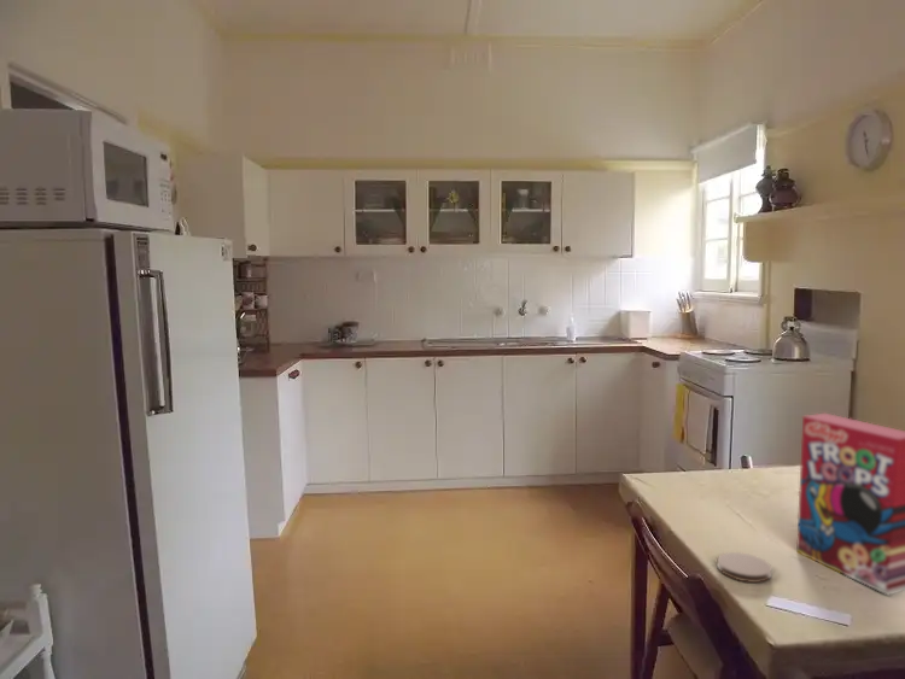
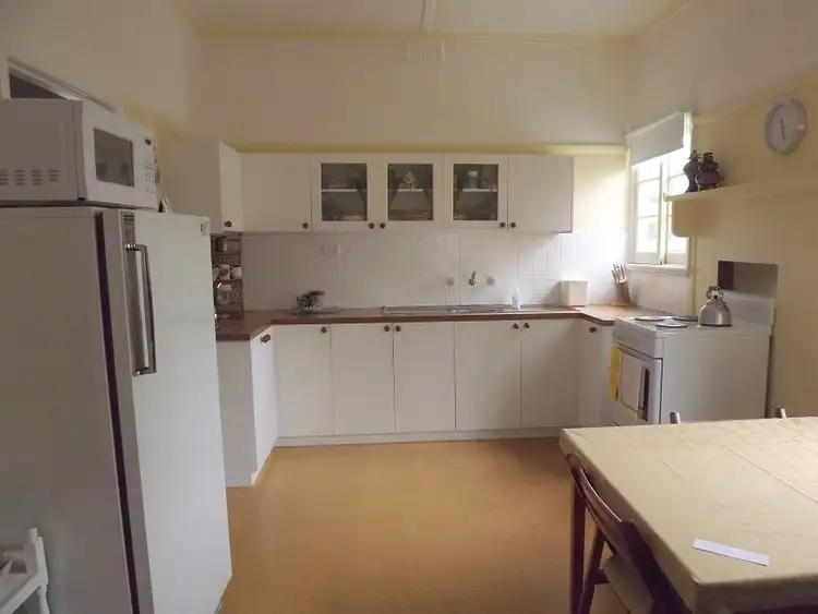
- coaster (743, 567)
- cereal box (853, 497)
